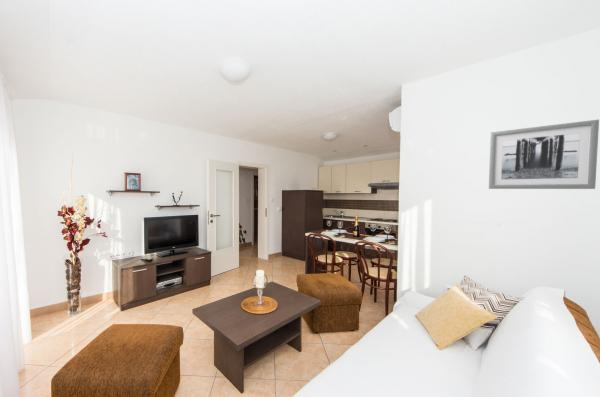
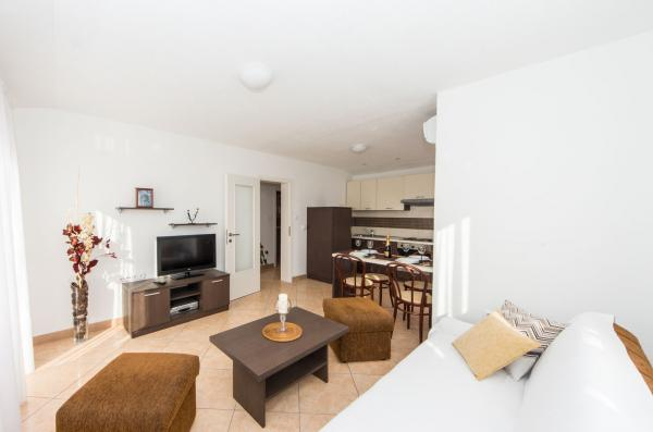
- wall art (537, 158)
